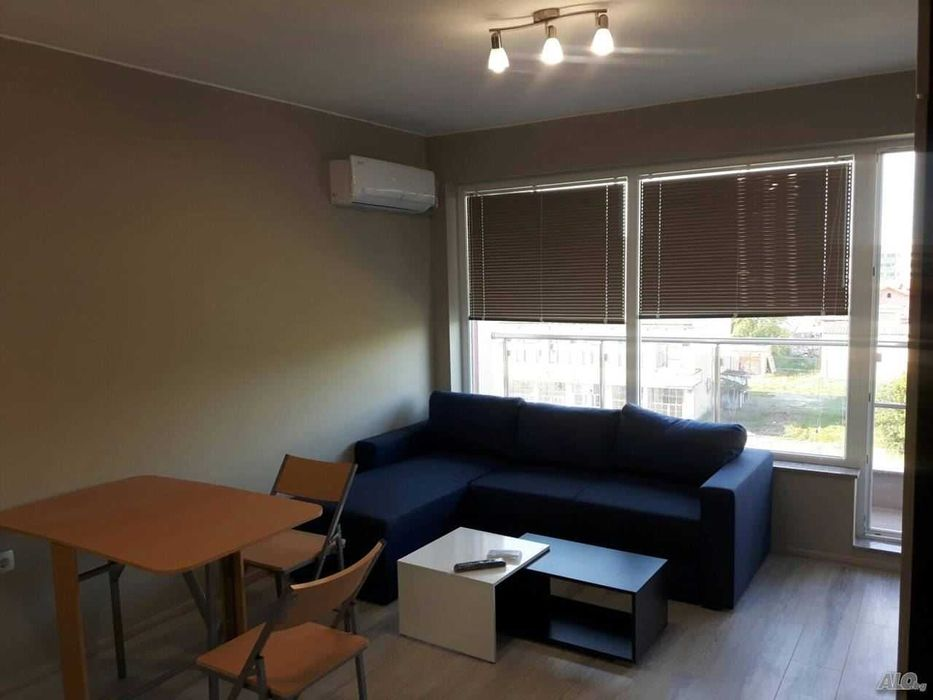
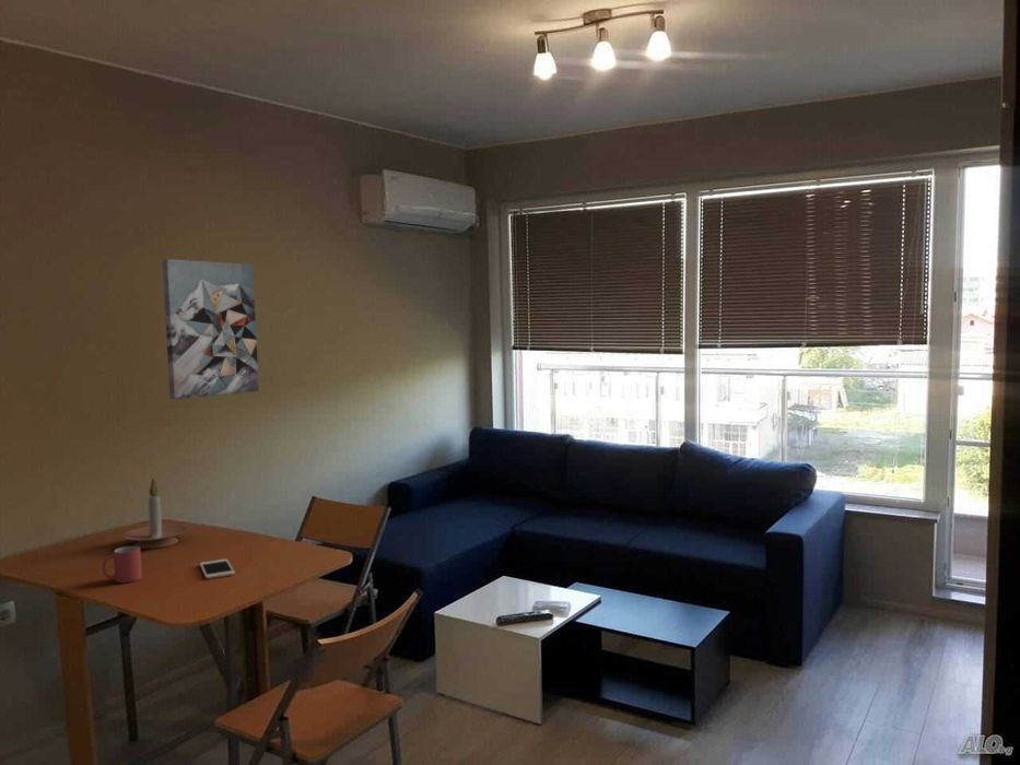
+ cell phone (216, 568)
+ wall art (212, 328)
+ candle holder (154, 510)
+ mug (121, 565)
